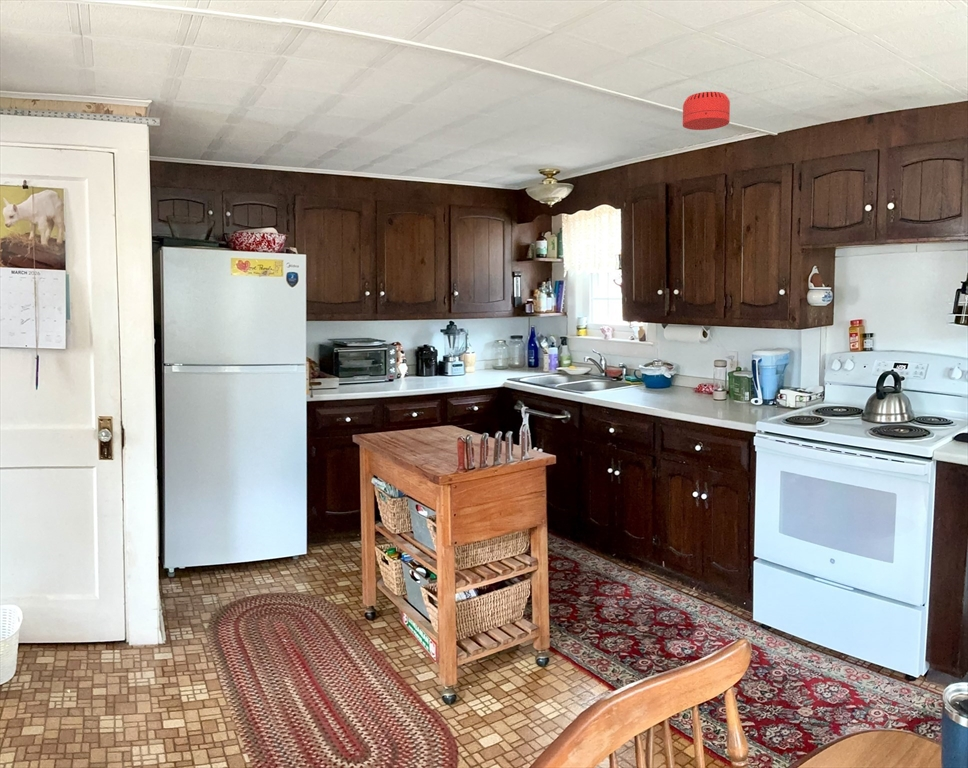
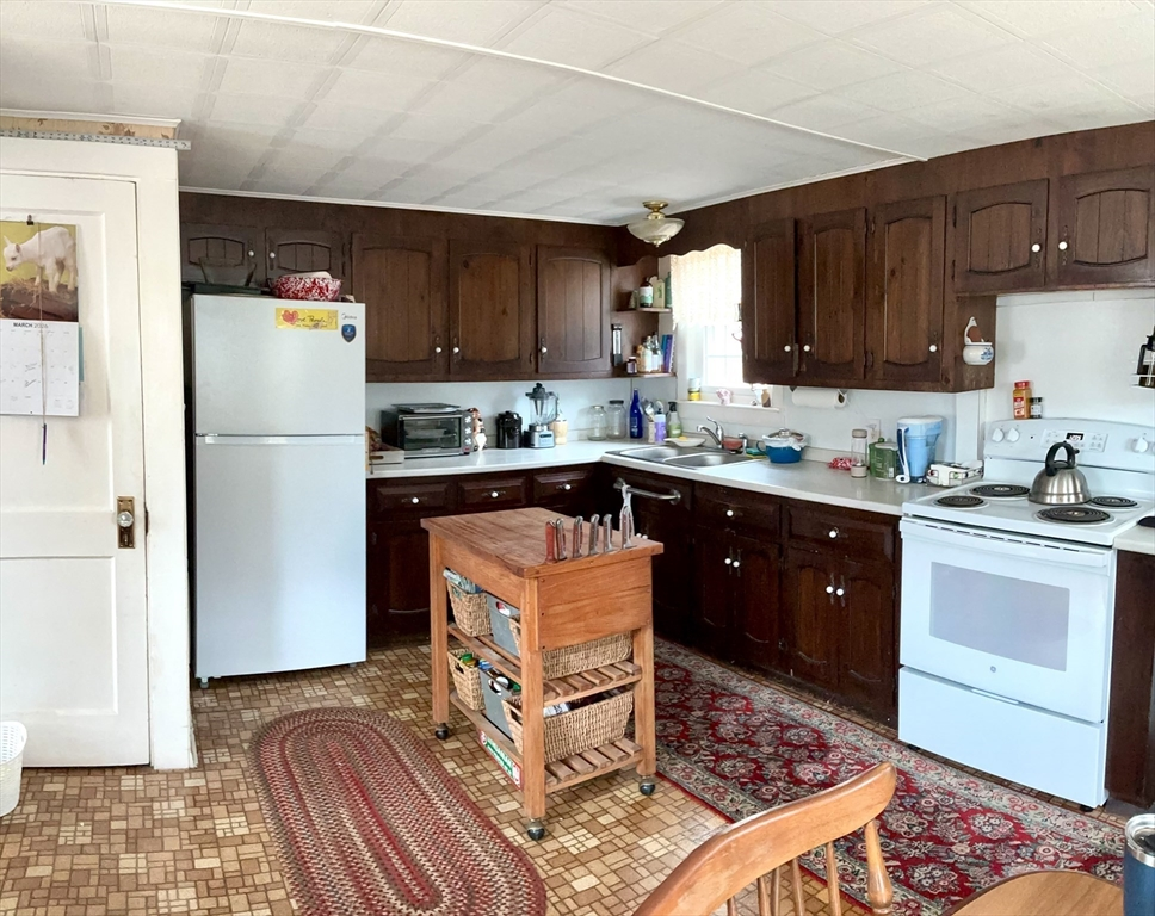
- smoke detector (706, 110)
